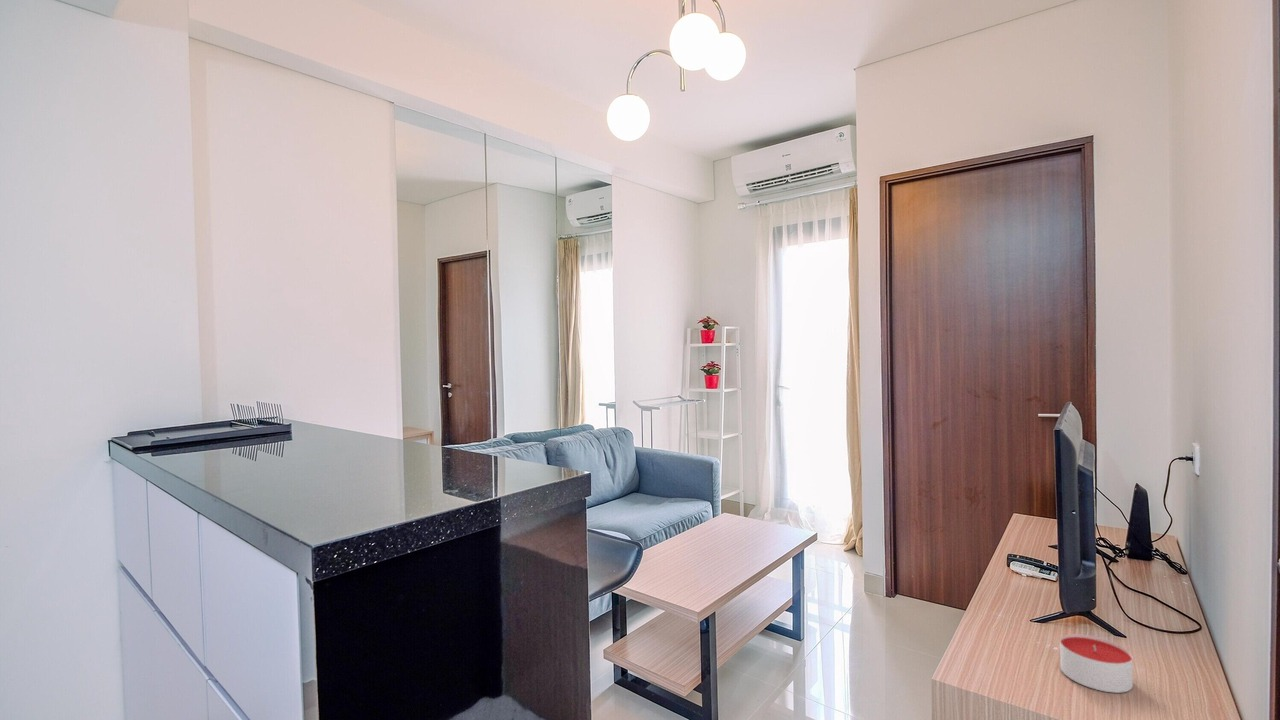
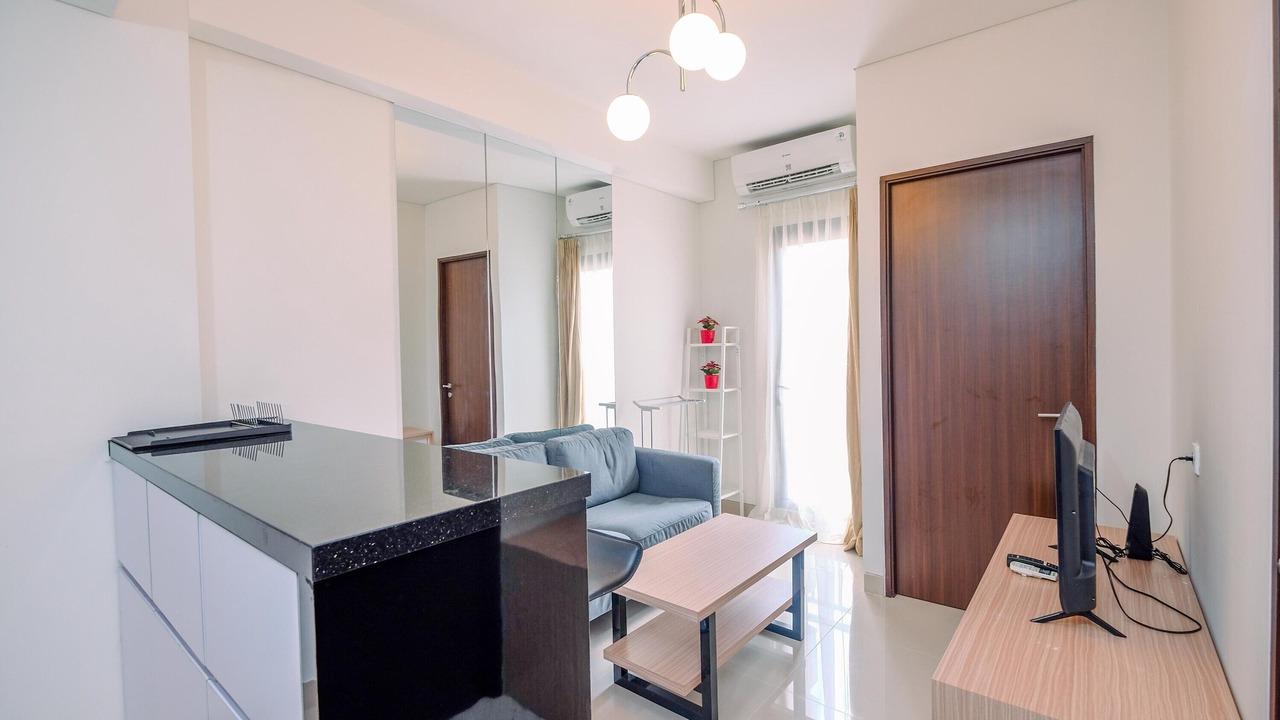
- candle (1095, 661)
